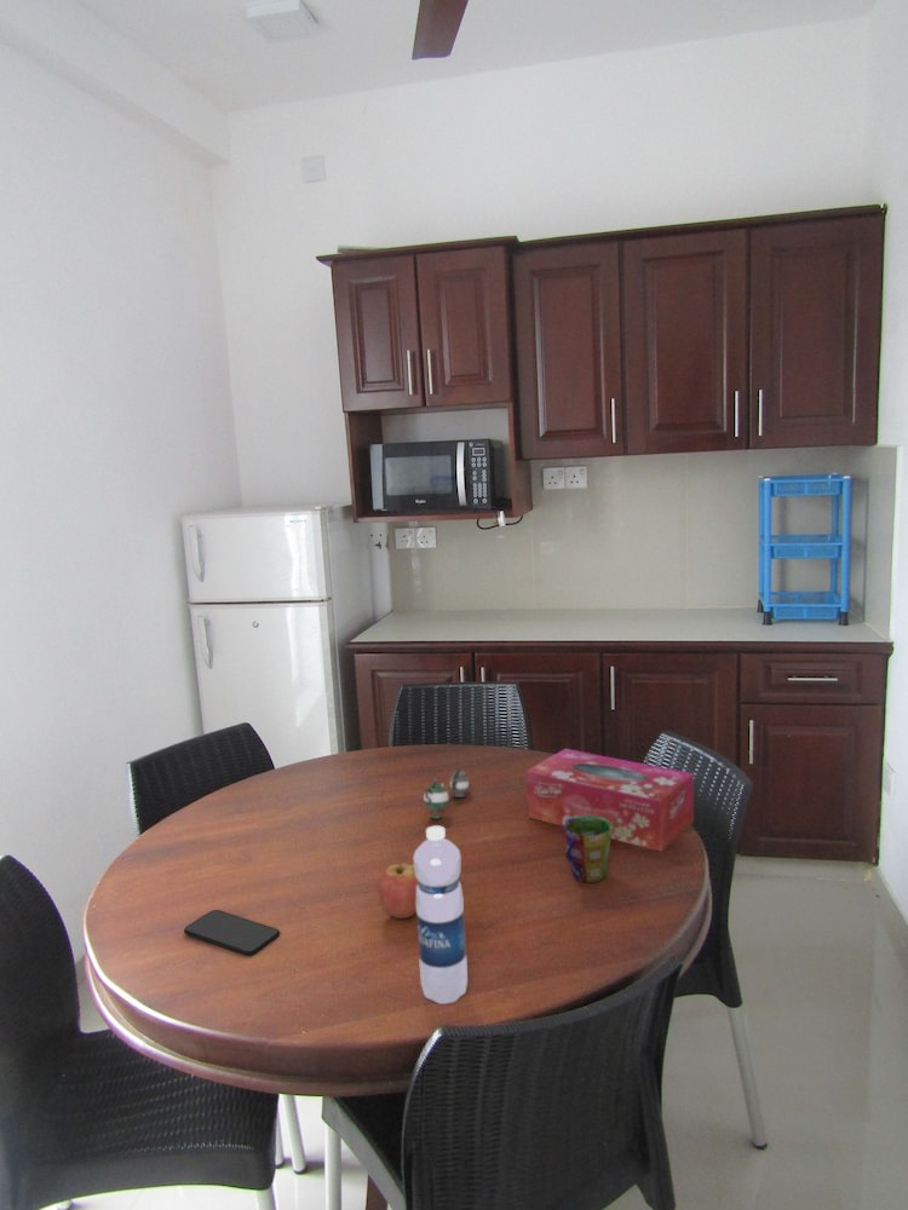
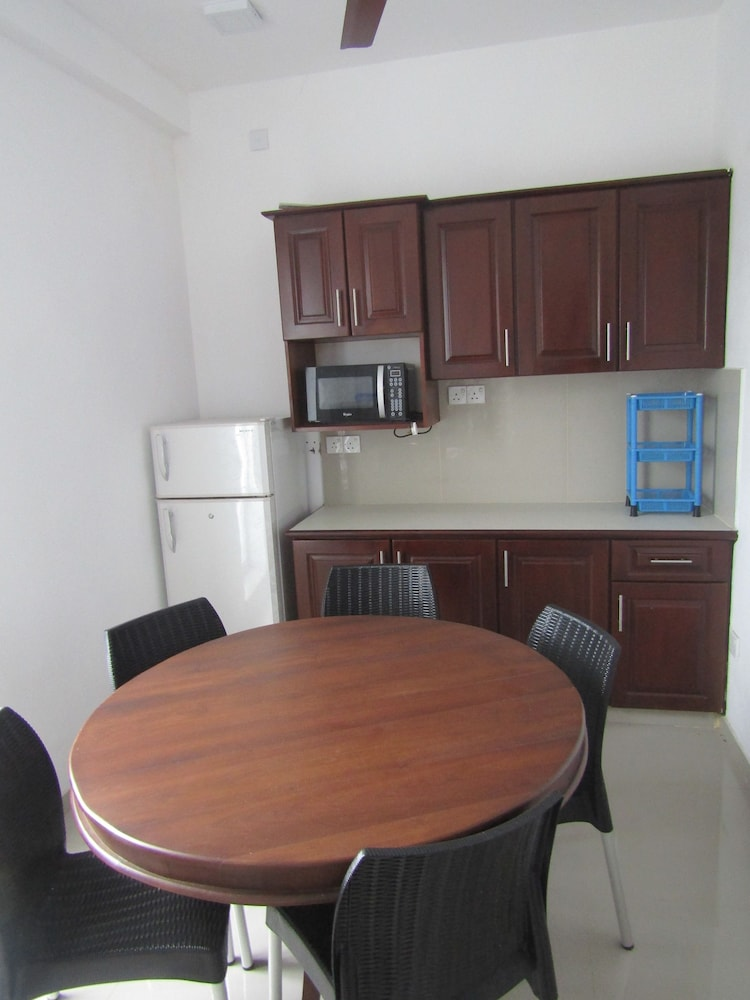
- tissue box (609, 795)
- cup (584, 853)
- fruit (401, 886)
- smartphone (231, 932)
- water bottle (439, 911)
- teapot (444, 789)
